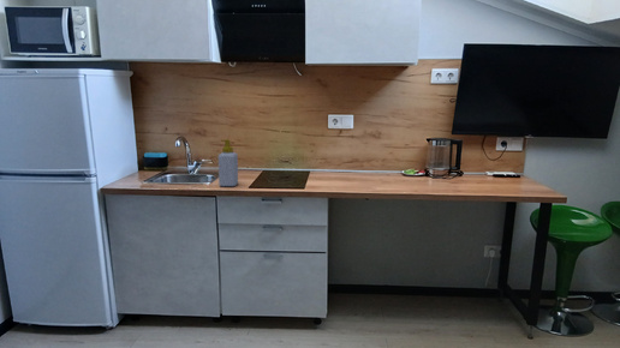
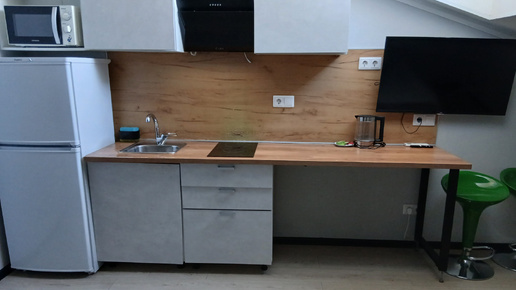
- soap bottle (227, 162)
